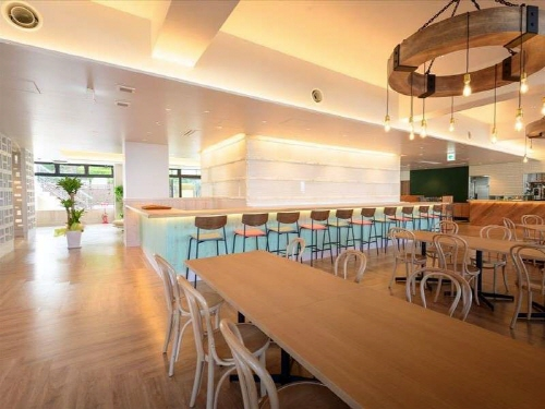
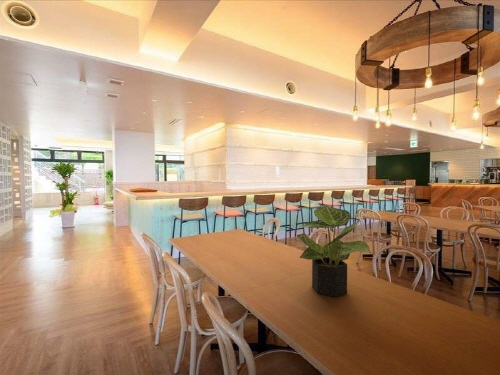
+ potted plant (334, 249)
